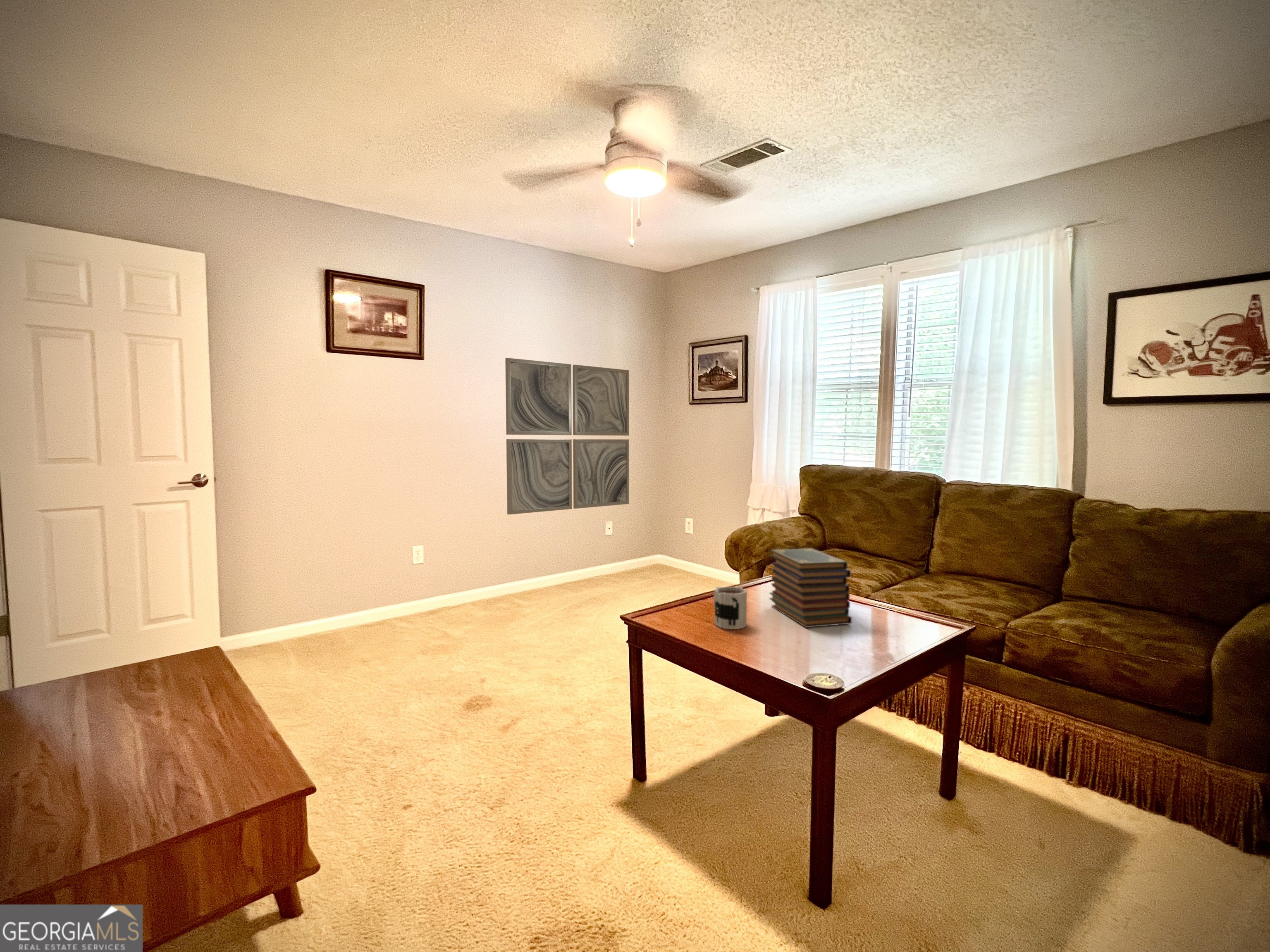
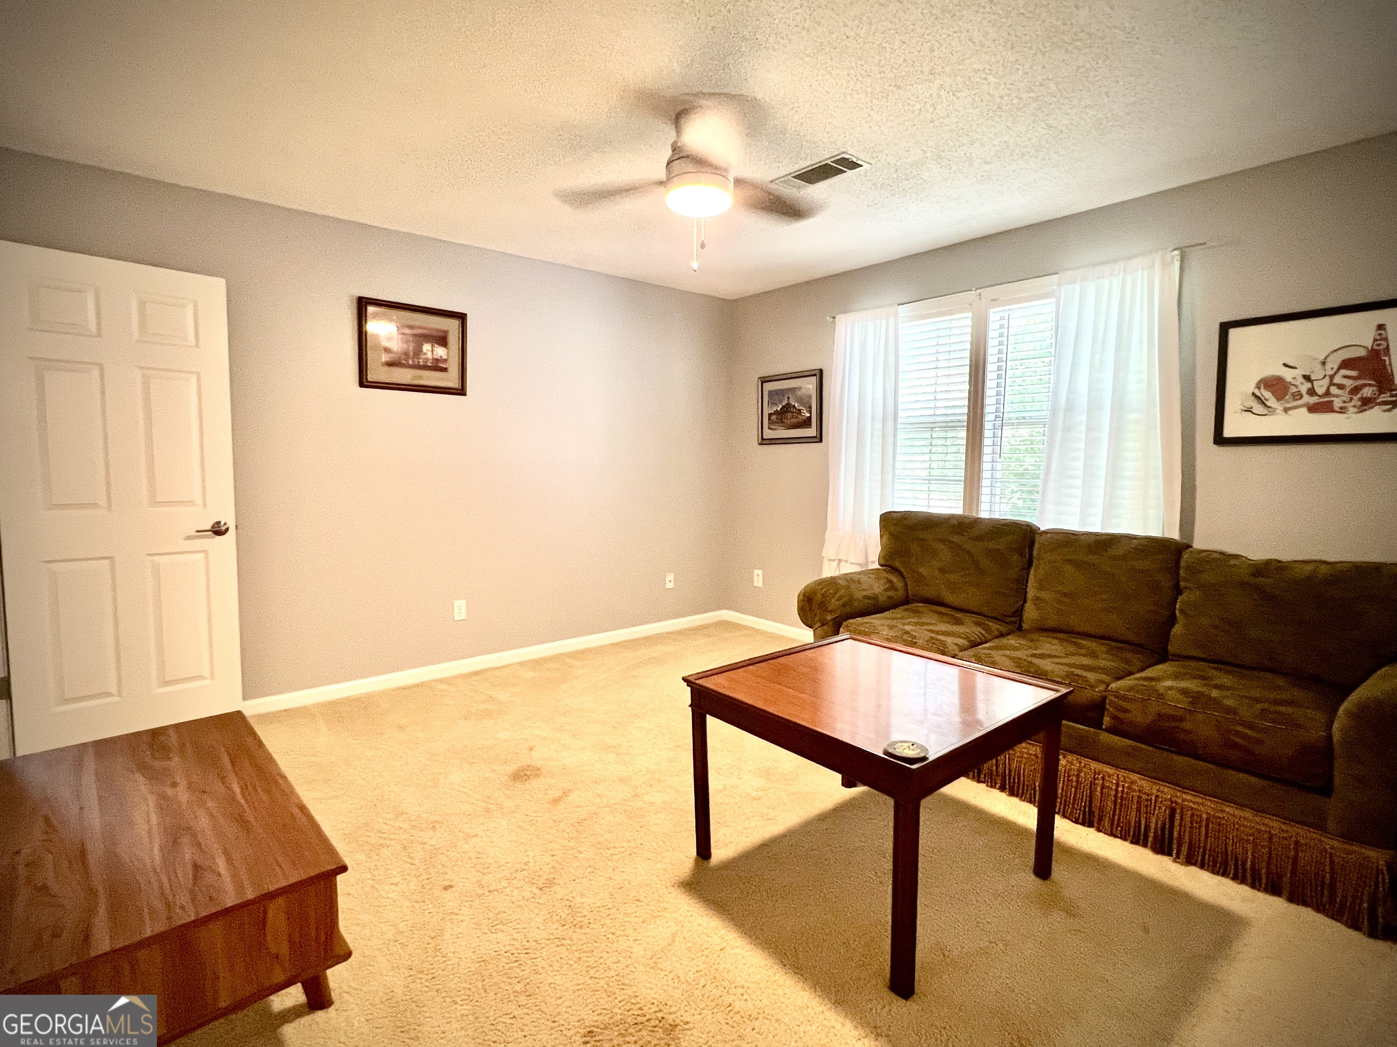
- mug (726, 605)
- book stack (807, 585)
- wall art (573, 439)
